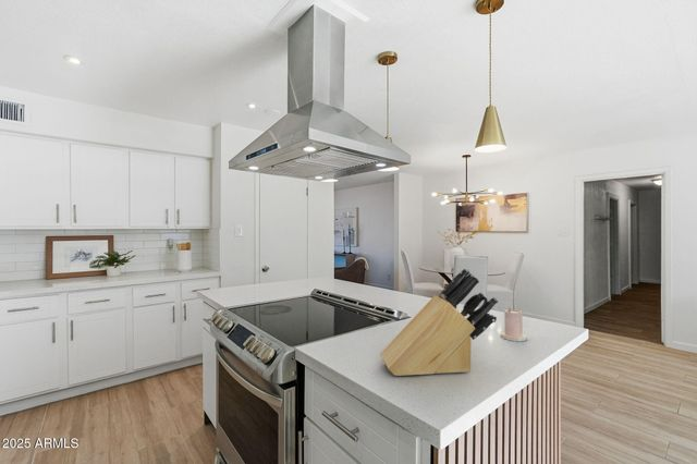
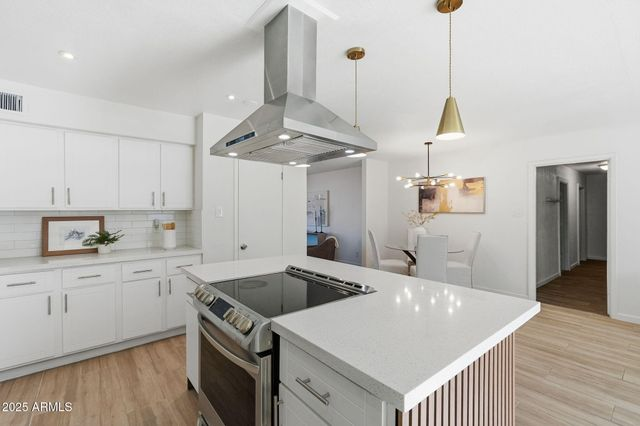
- candle (513, 322)
- knife block (438, 318)
